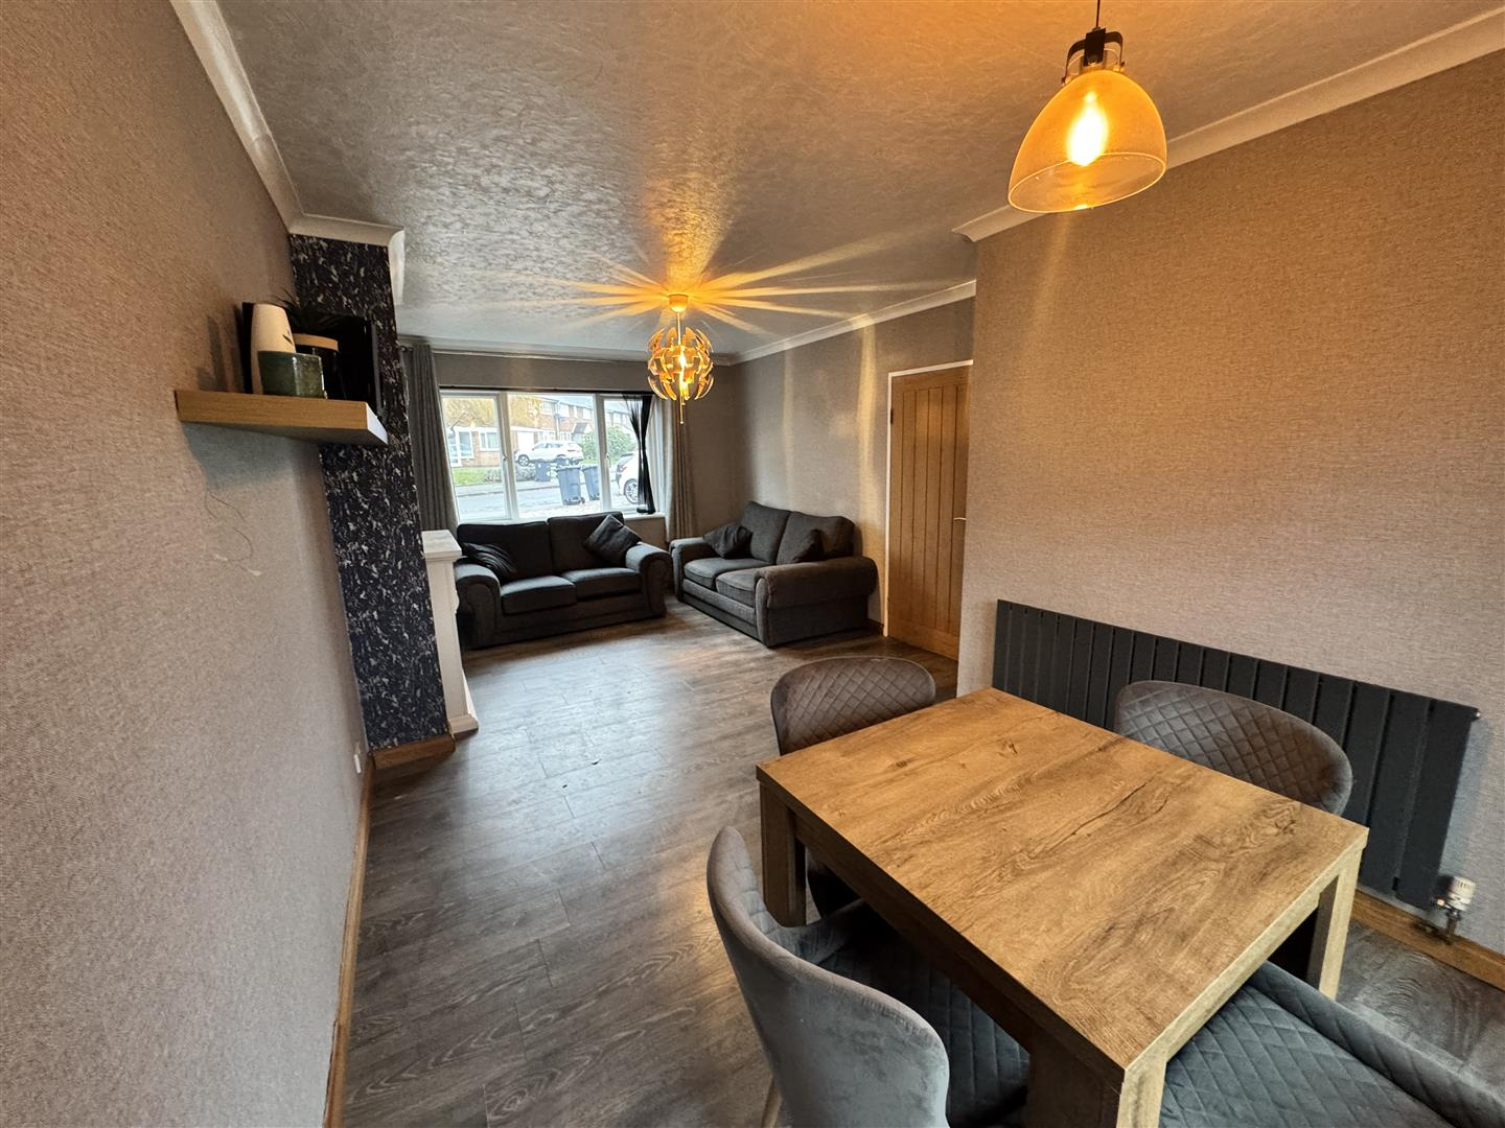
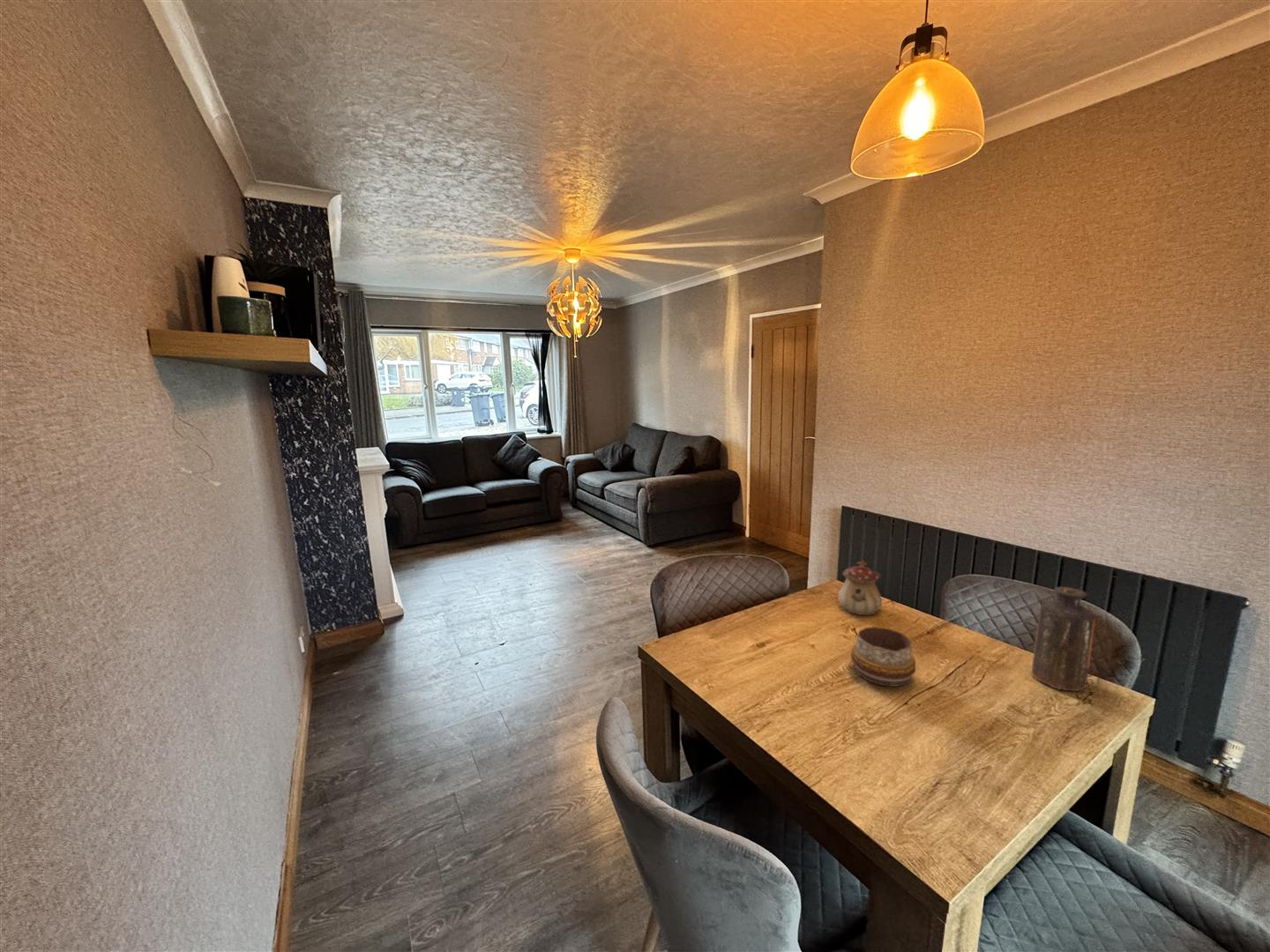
+ decorative bowl (883, 656)
+ teapot (861, 584)
+ bottle (1064, 636)
